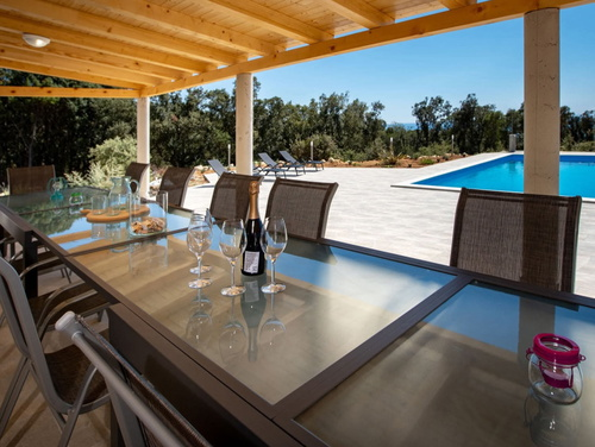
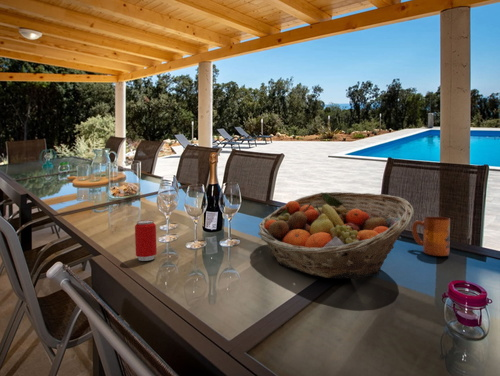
+ beverage can (145, 240)
+ fruit basket (329, 228)
+ mug (429, 235)
